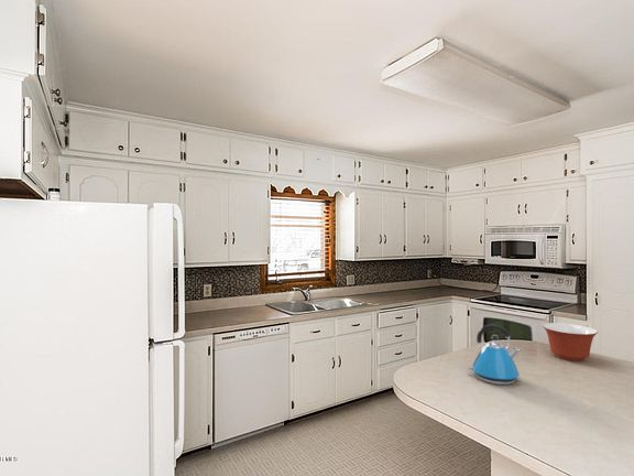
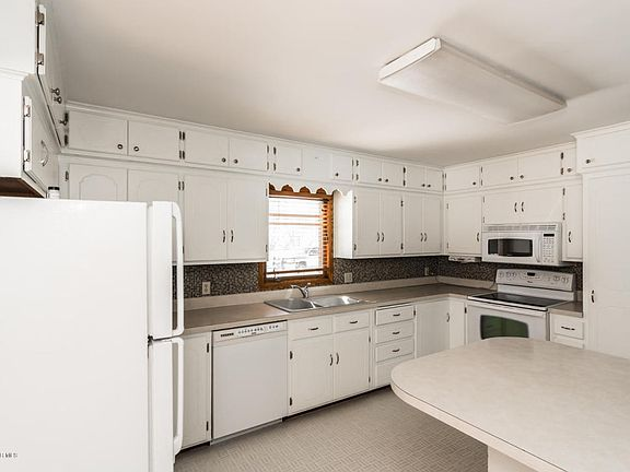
- mixing bowl (569, 342)
- kettle (493, 350)
